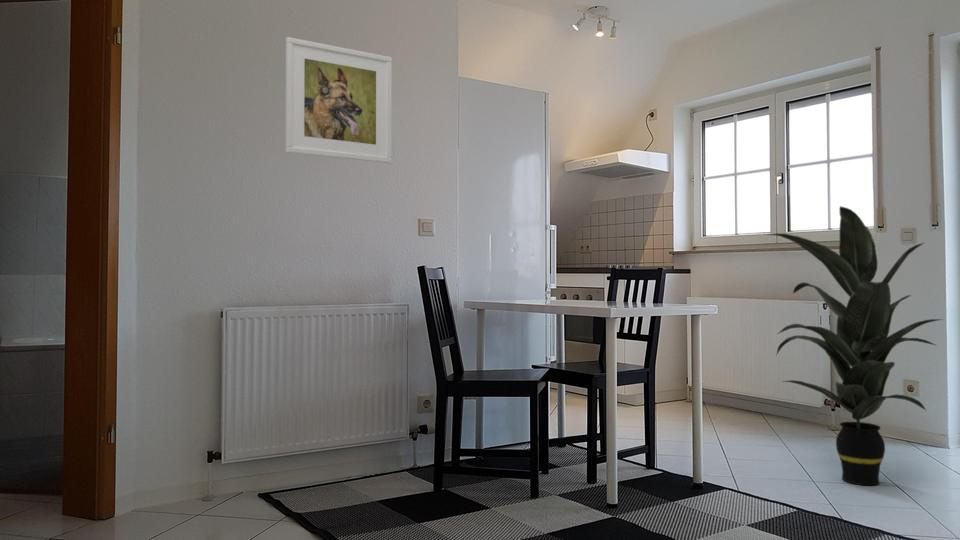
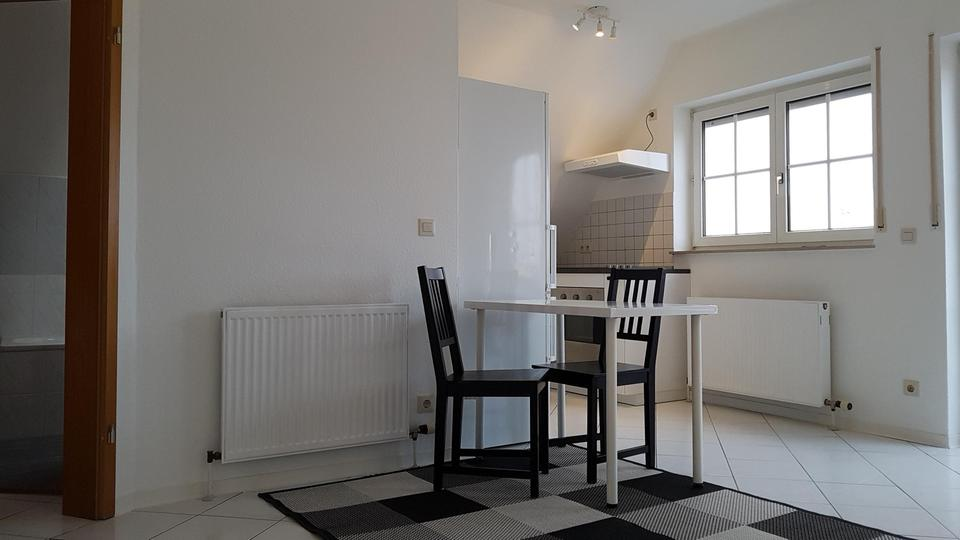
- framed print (340, 102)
- indoor plant (848, 344)
